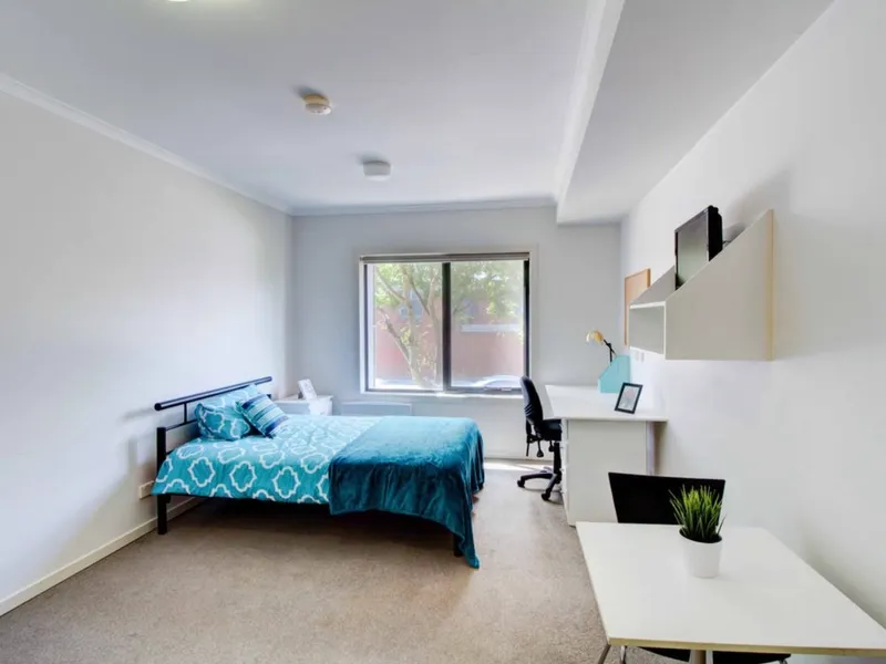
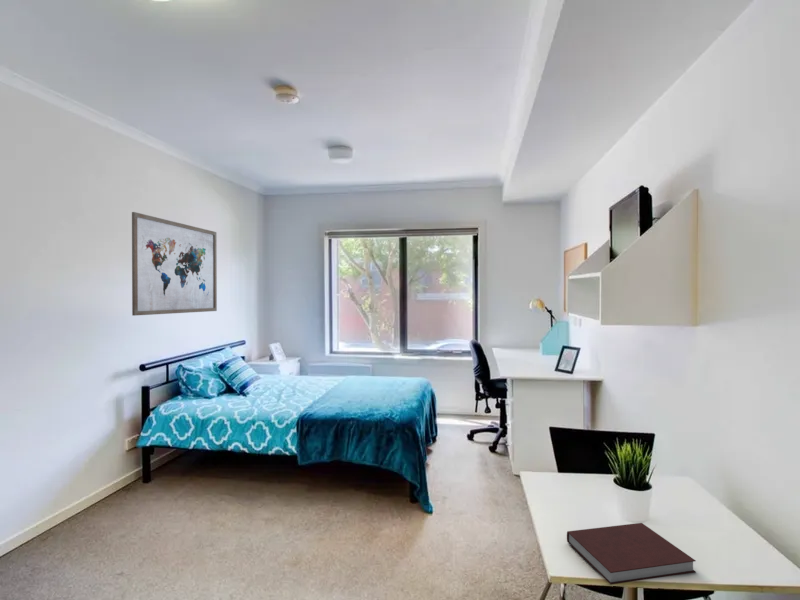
+ wall art (180, 268)
+ notebook (627, 550)
